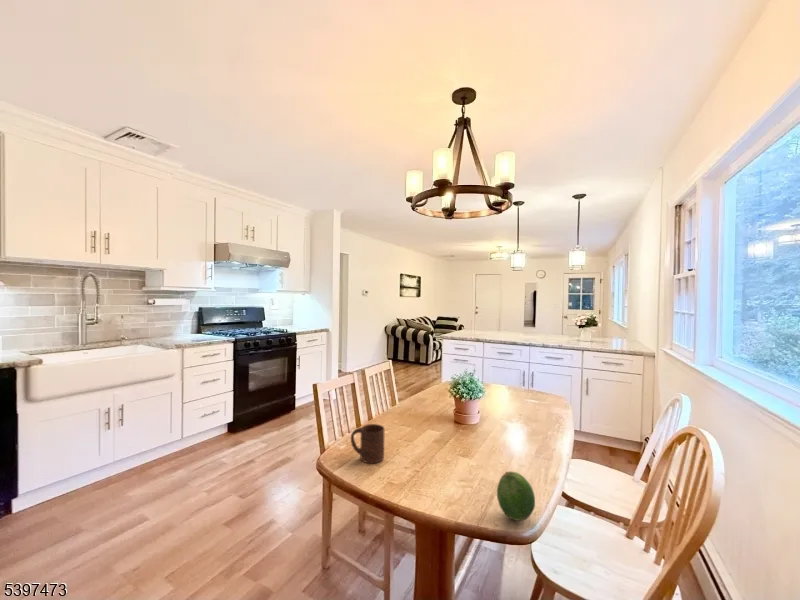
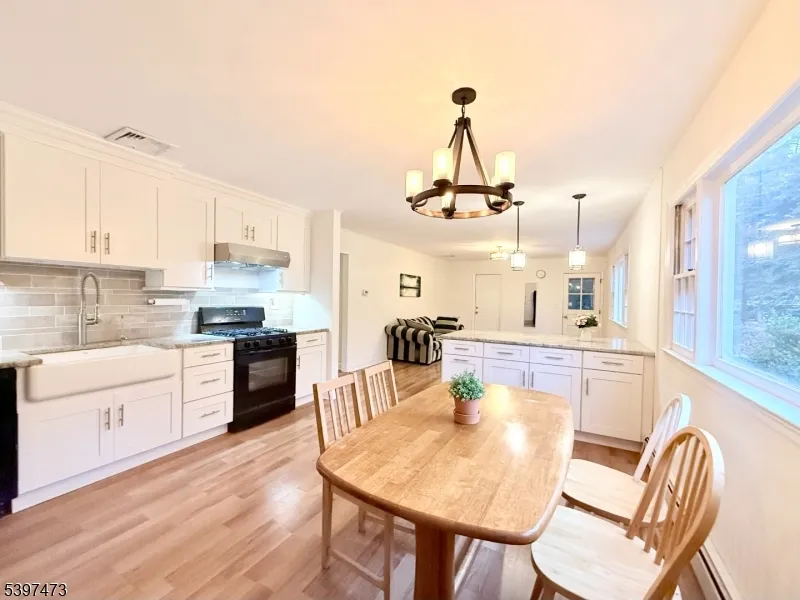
- cup (368, 443)
- fruit (515, 494)
